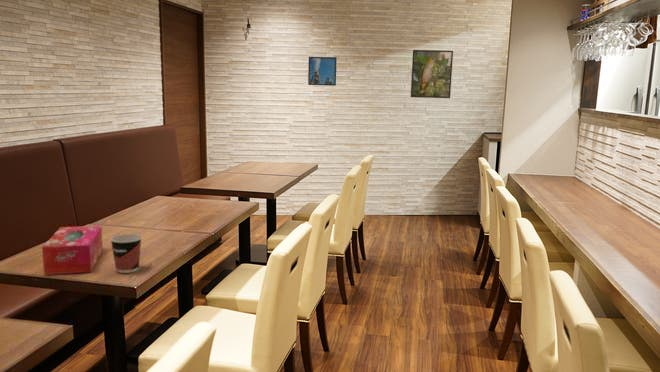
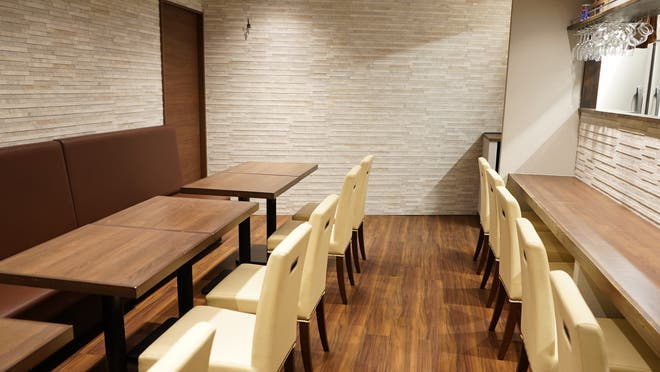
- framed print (431, 74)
- cup (126, 253)
- tissue box (74, 248)
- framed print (322, 71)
